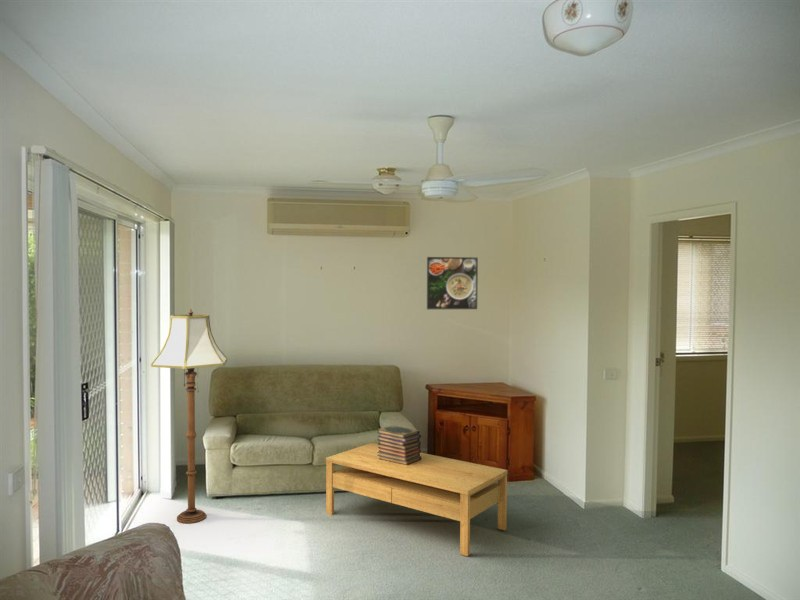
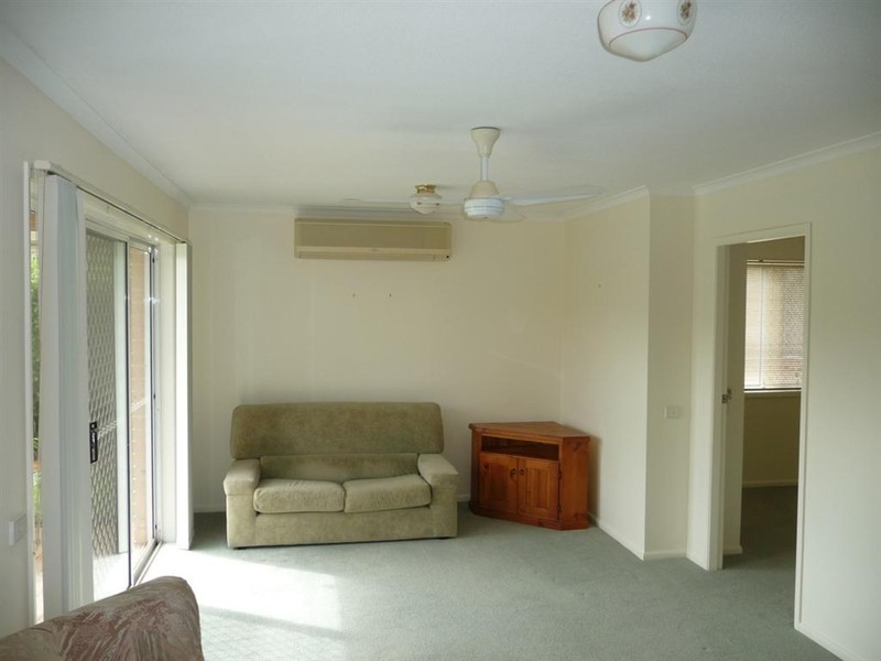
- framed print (452, 283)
- book stack (398, 444)
- floor lamp (190, 413)
- coffee table (413, 492)
